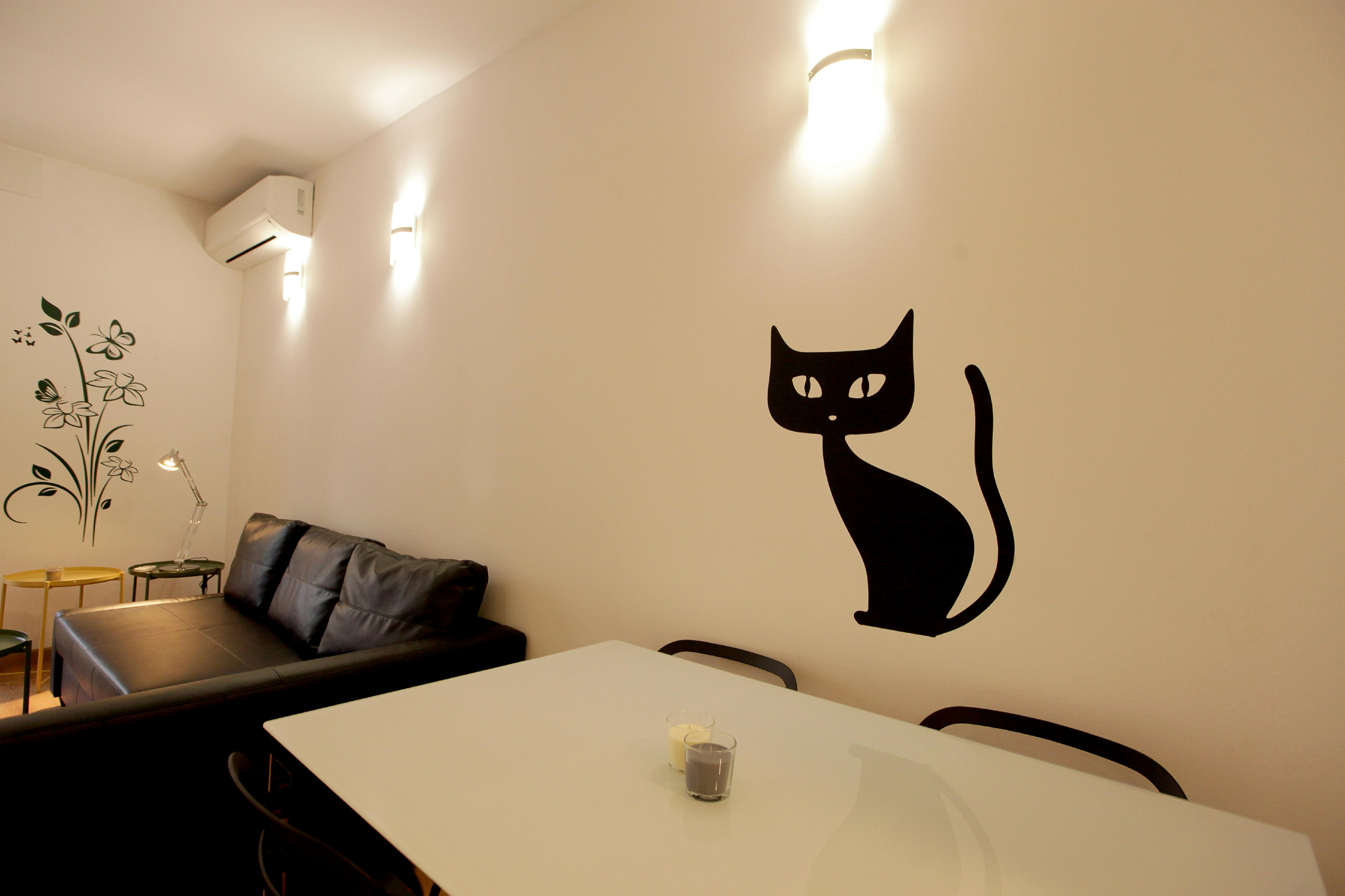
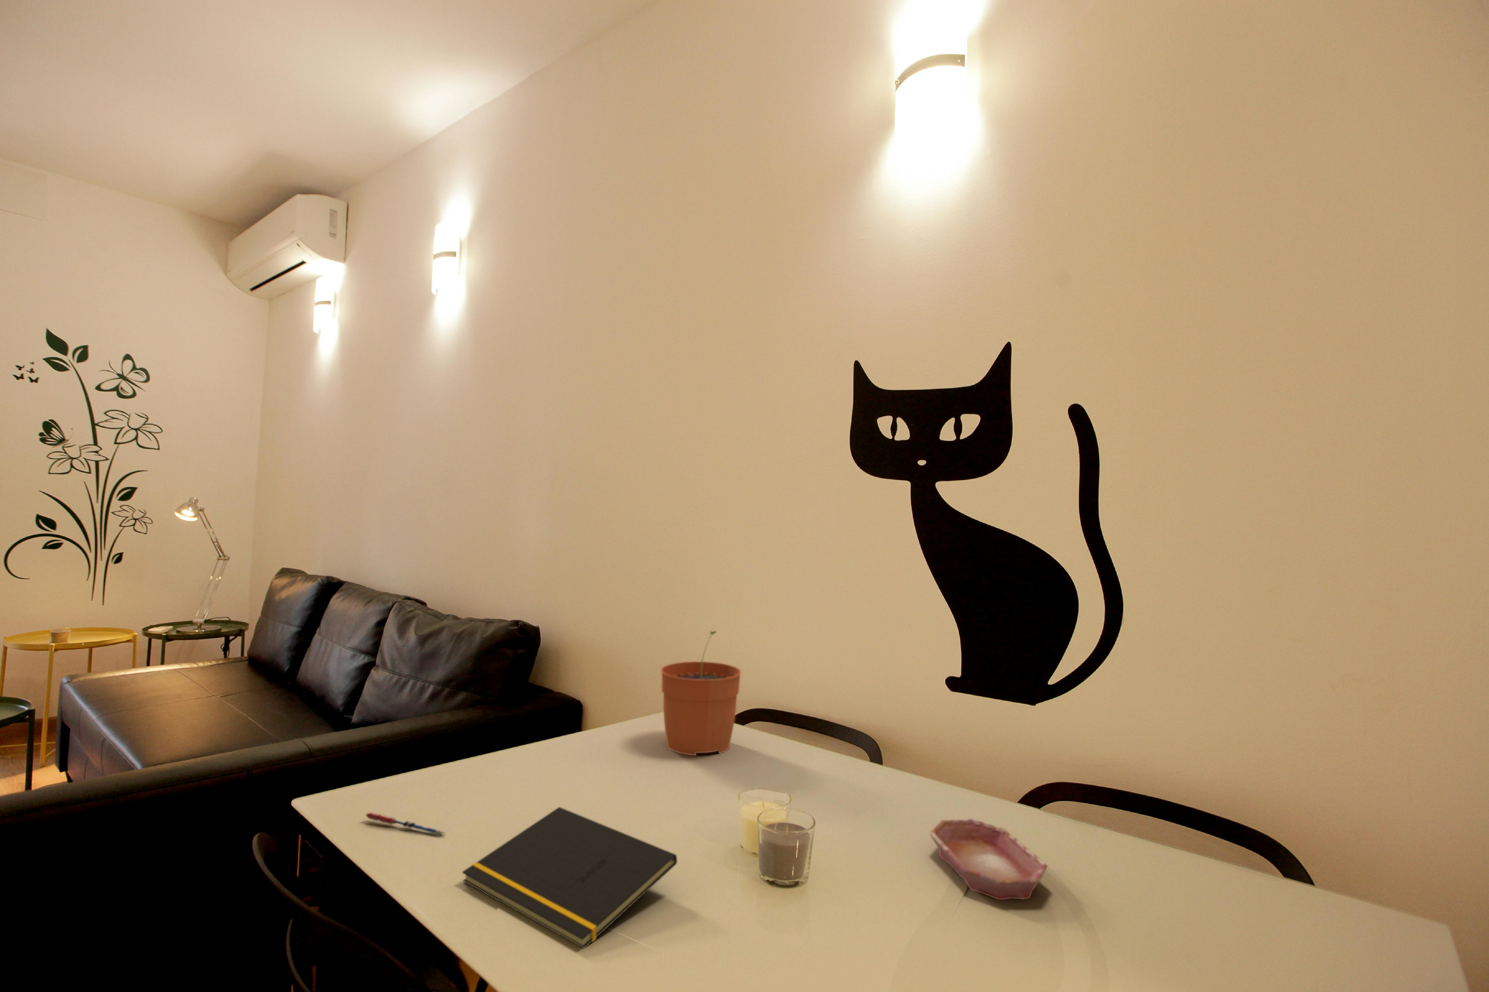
+ plant pot (700, 689)
+ pen (404, 823)
+ notepad (570, 868)
+ bowl (985, 858)
